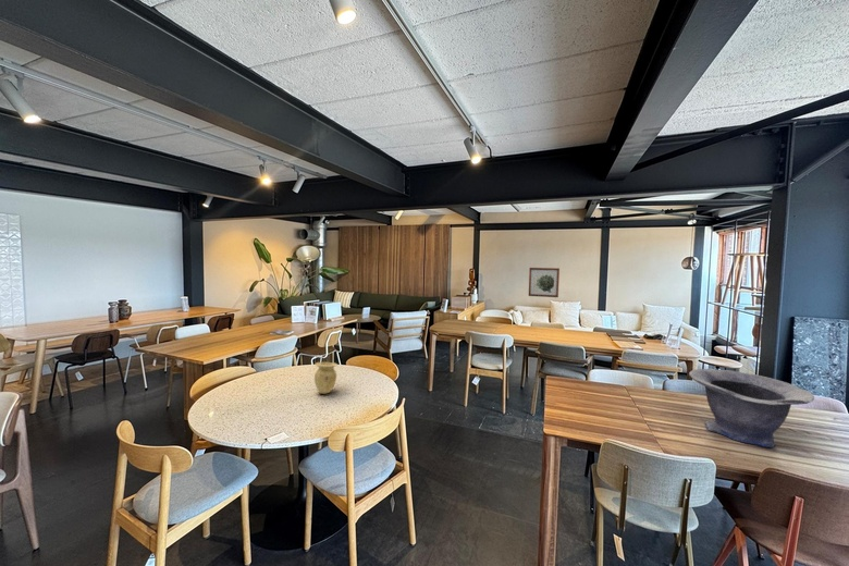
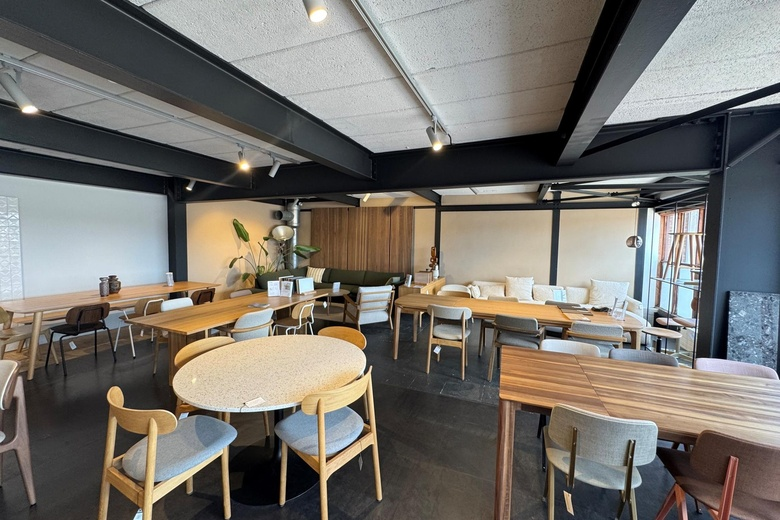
- wall art (543, 282)
- decorative bowl (743, 407)
- vase (325, 377)
